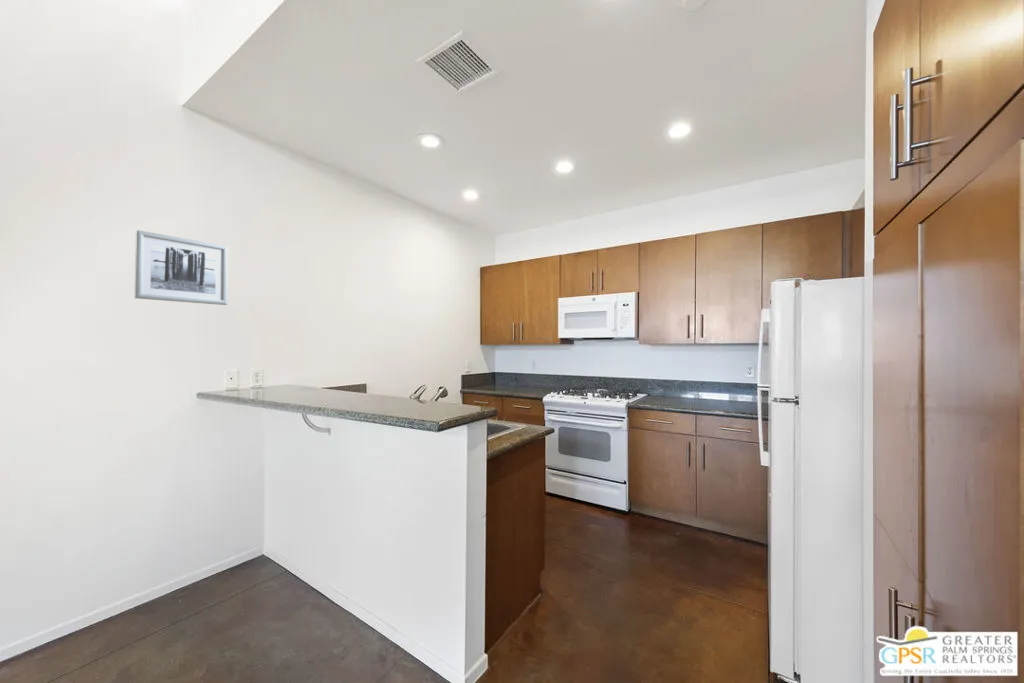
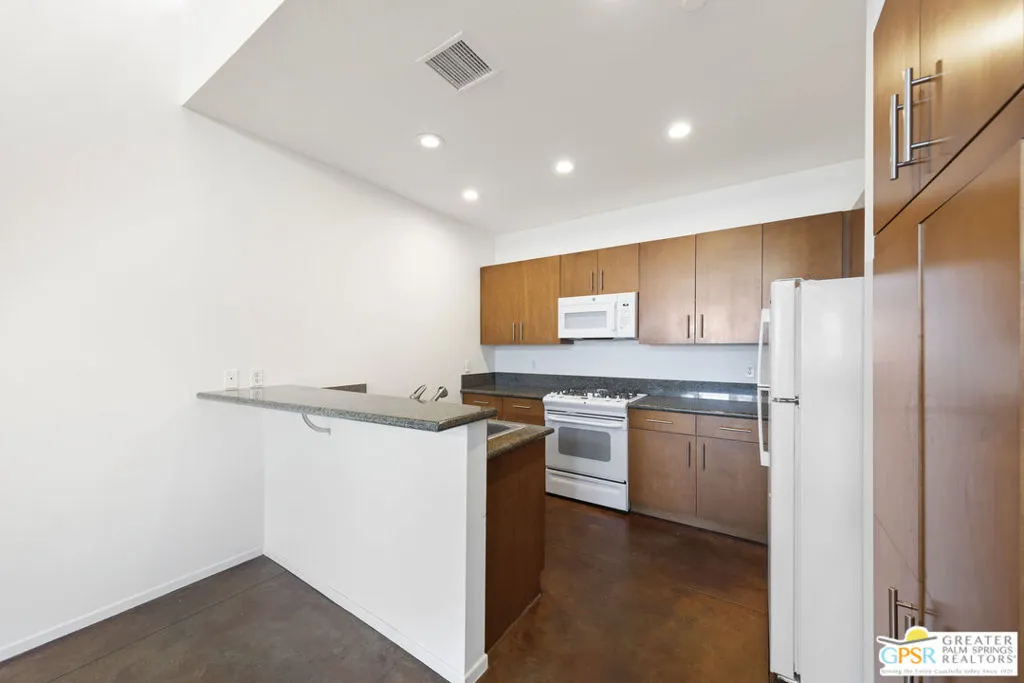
- wall art (184, 270)
